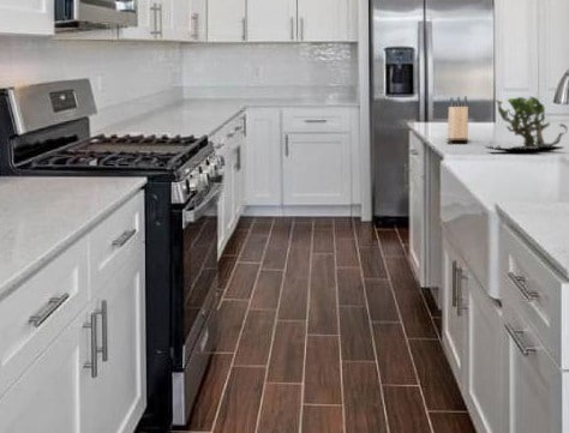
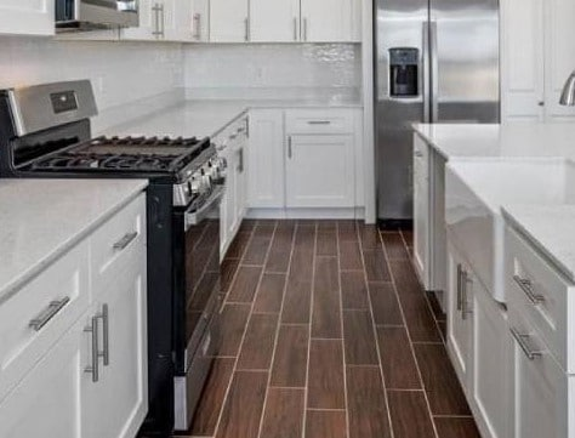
- knife block (457, 118)
- plant (527, 124)
